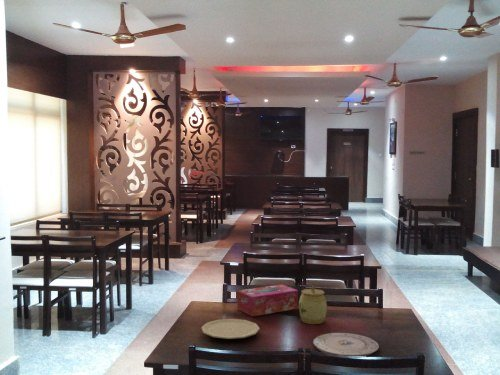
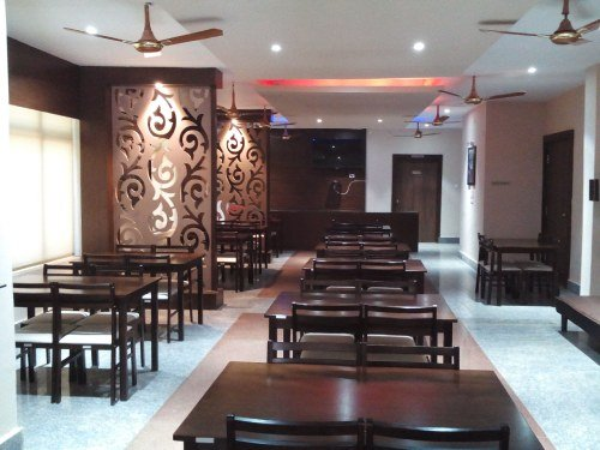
- jar (312, 302)
- plate (345, 344)
- plate (230, 330)
- tissue box (267, 299)
